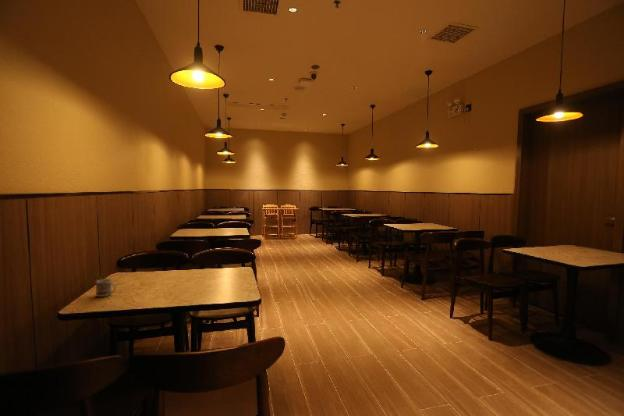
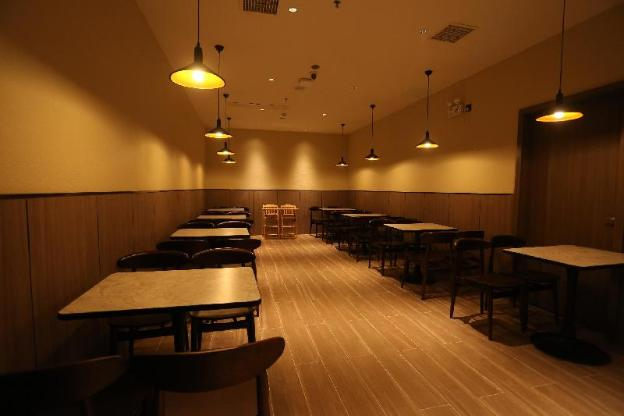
- cup (106, 287)
